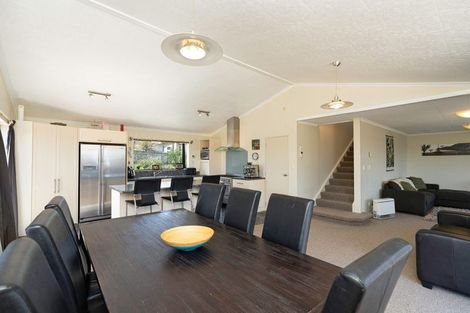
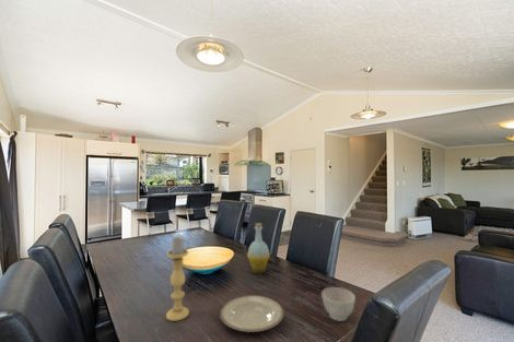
+ bowl (338, 305)
+ bottle (258, 247)
+ plate (252, 314)
+ candle holder (177, 274)
